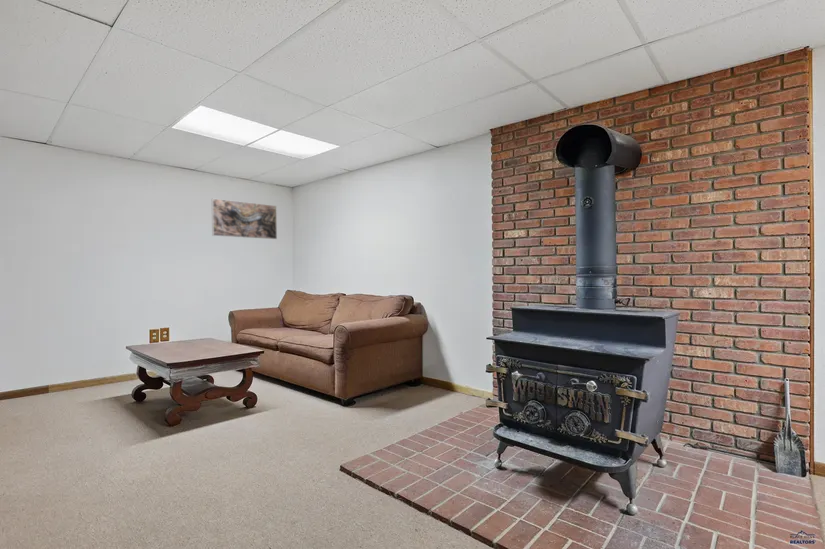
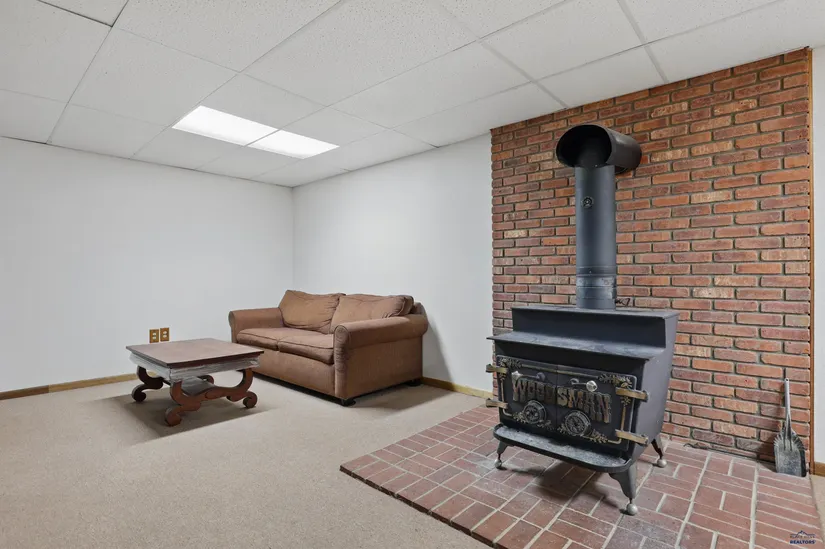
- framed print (246, 220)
